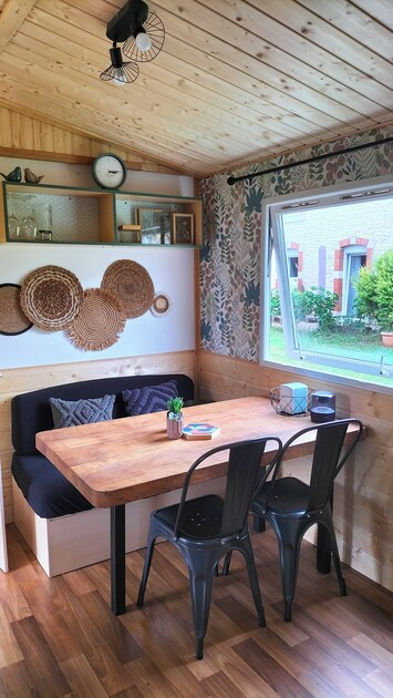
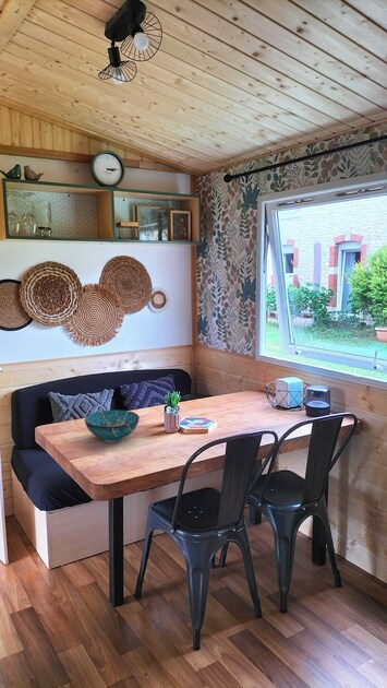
+ decorative bowl (112, 428)
